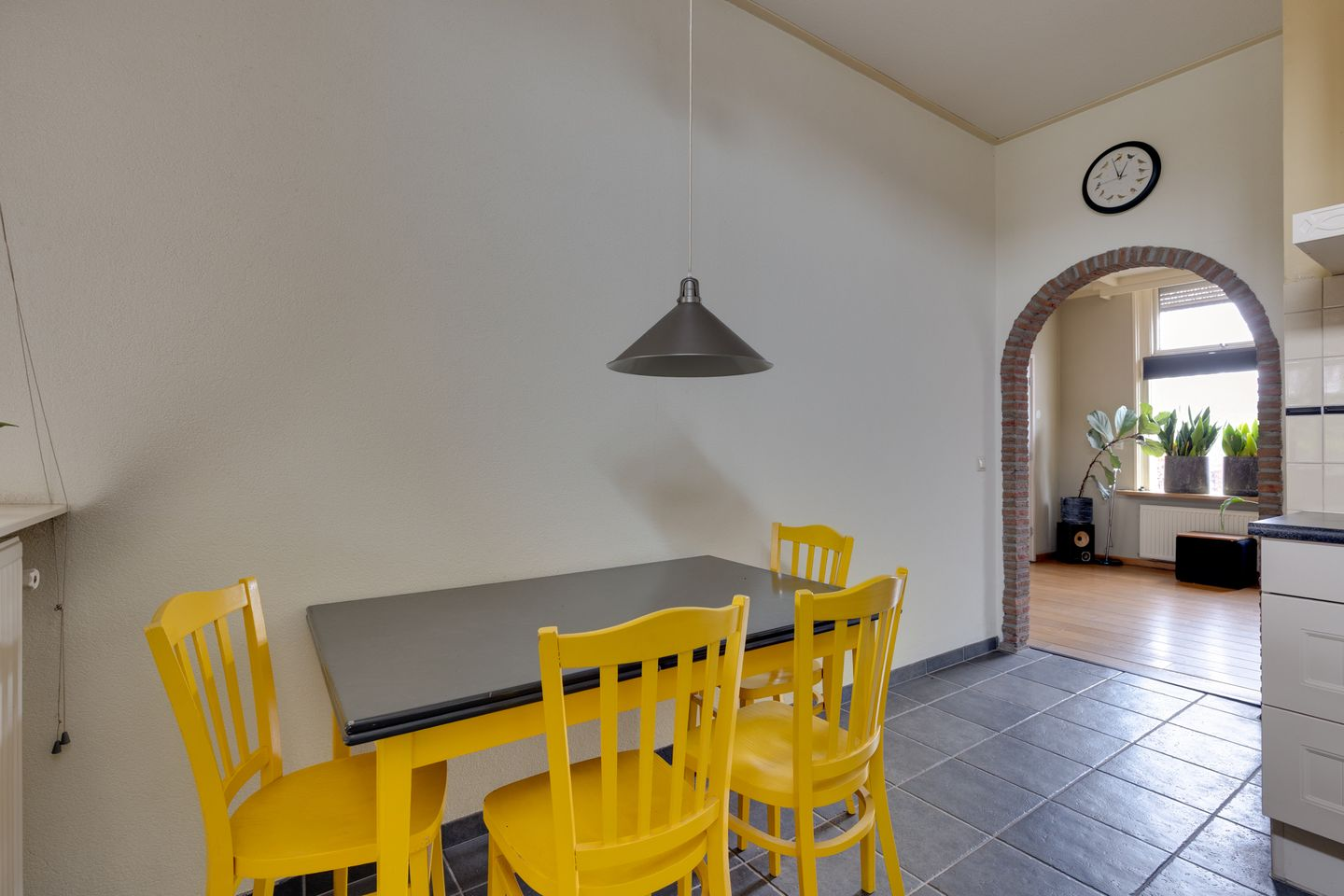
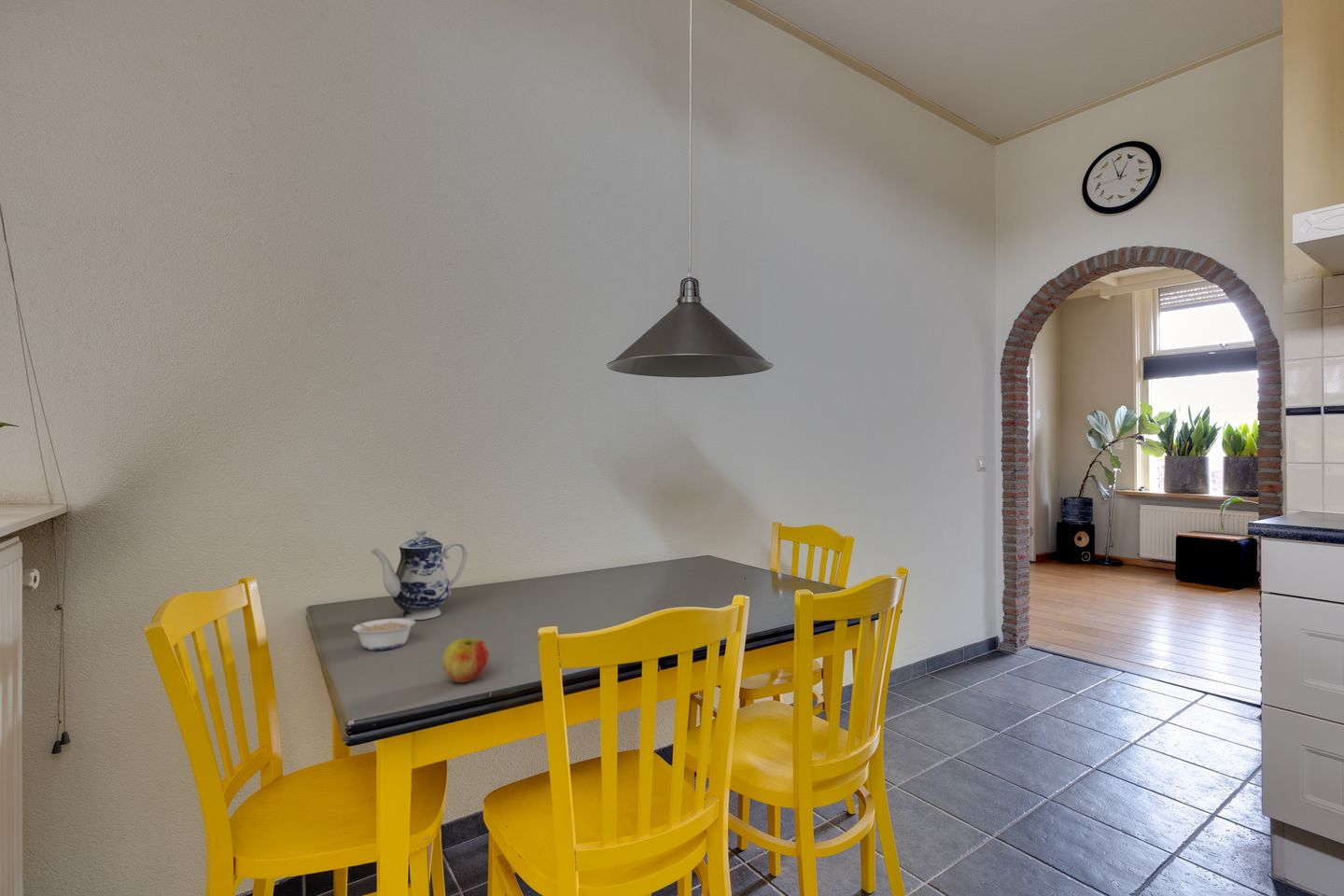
+ teapot (421, 570)
+ apple (465, 660)
+ legume (382, 633)
